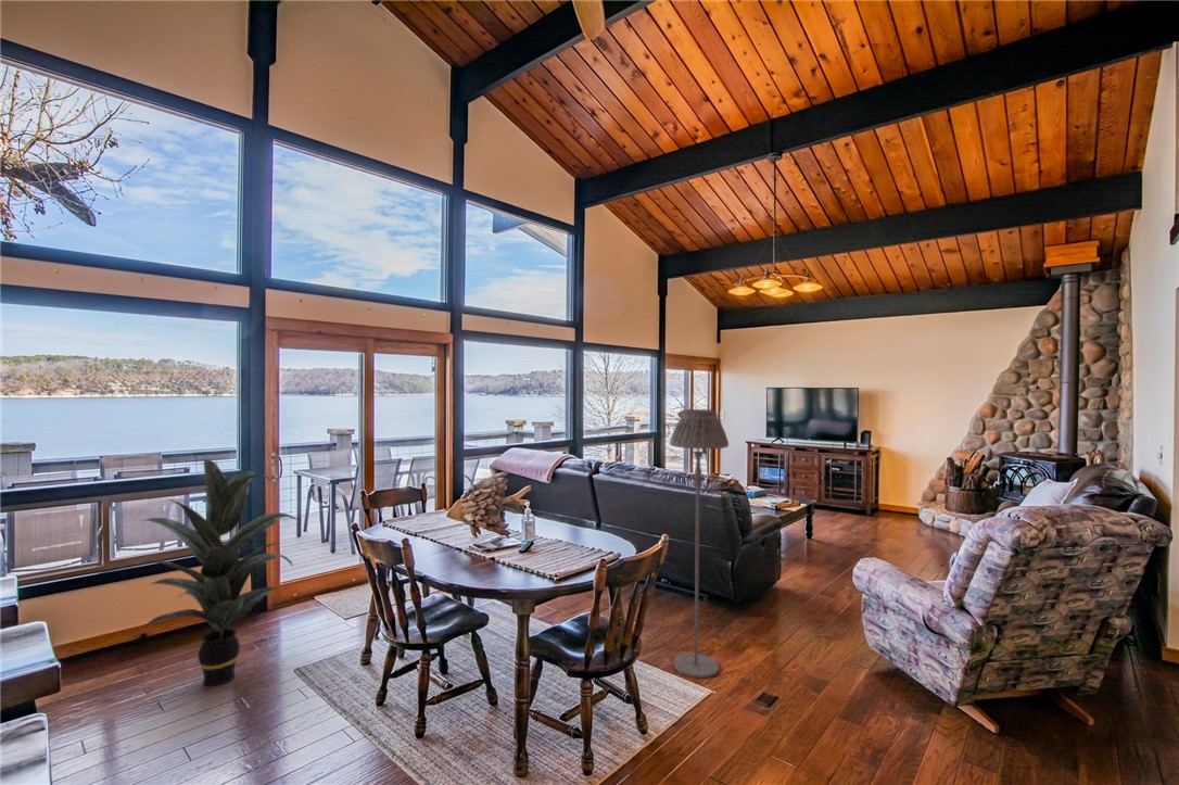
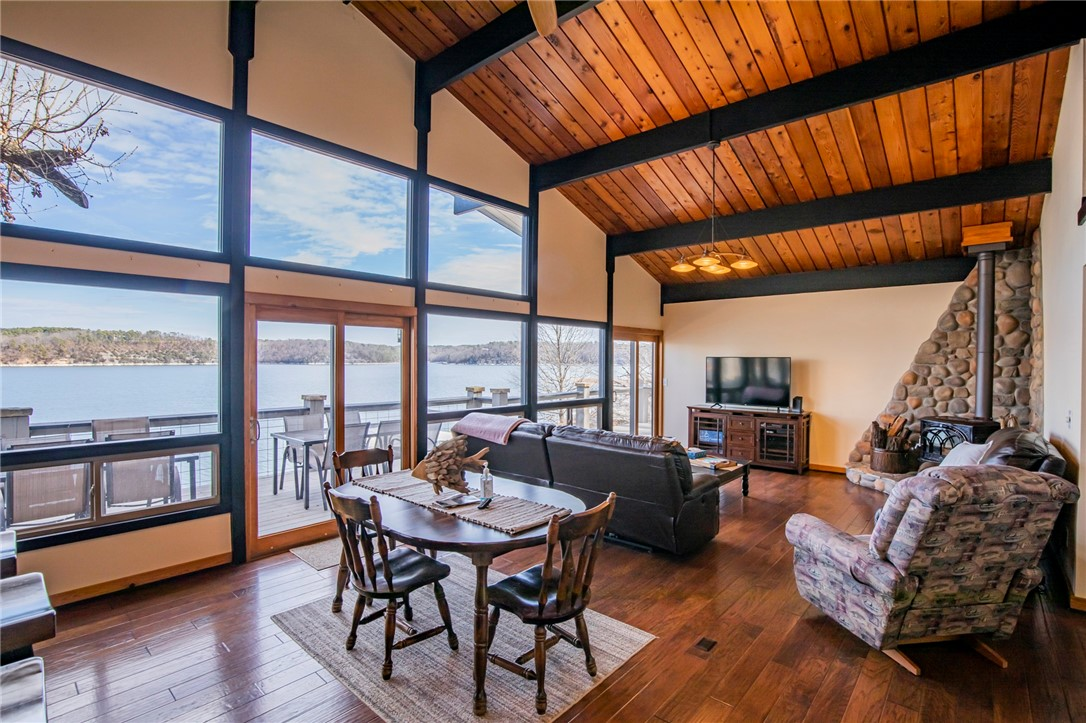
- indoor plant (220, 567)
- floor lamp (697, 537)
